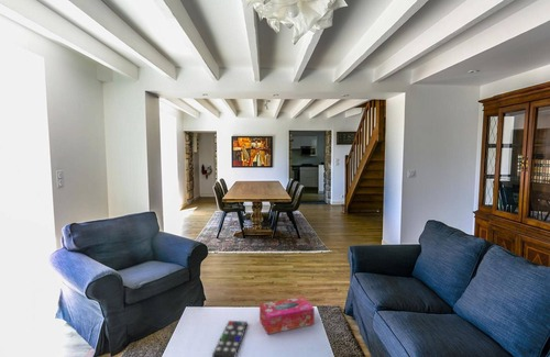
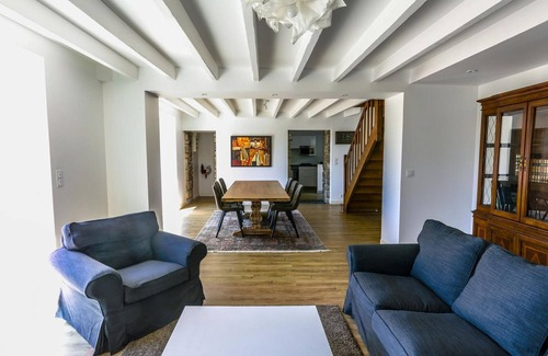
- tissue box (286, 313)
- remote control (231, 337)
